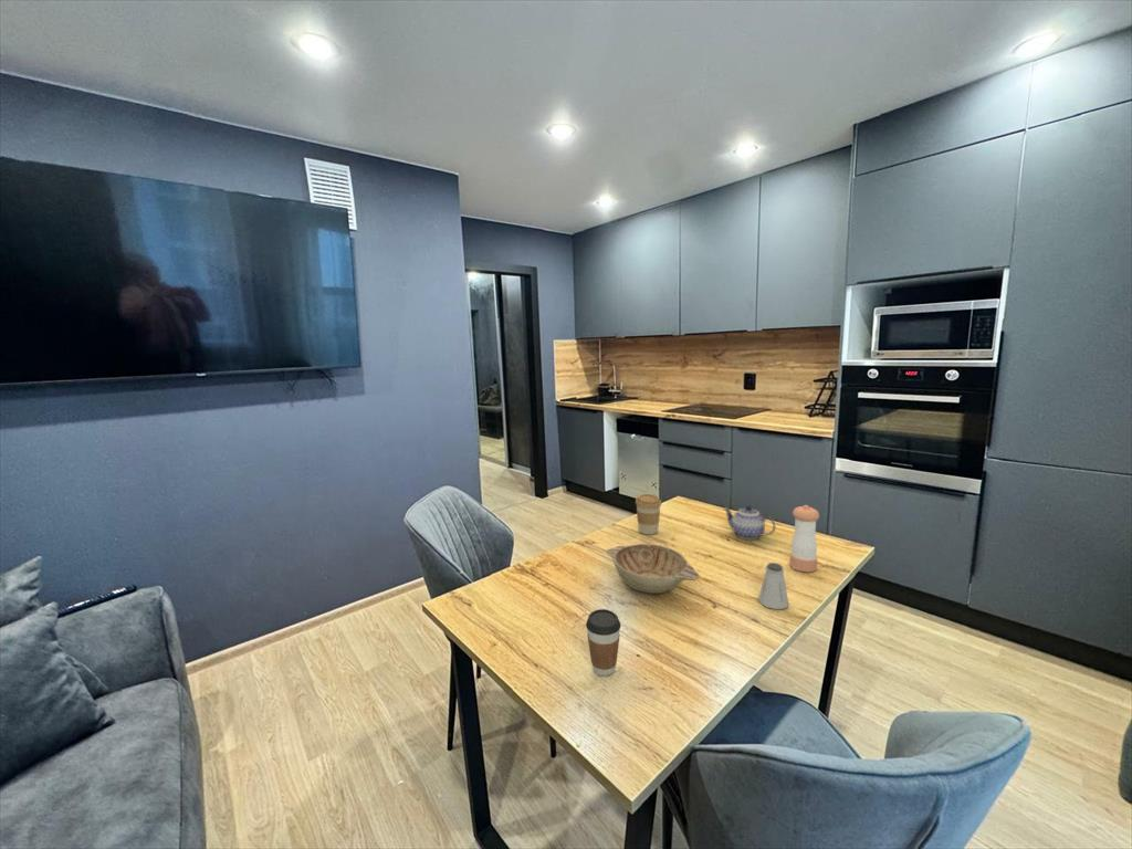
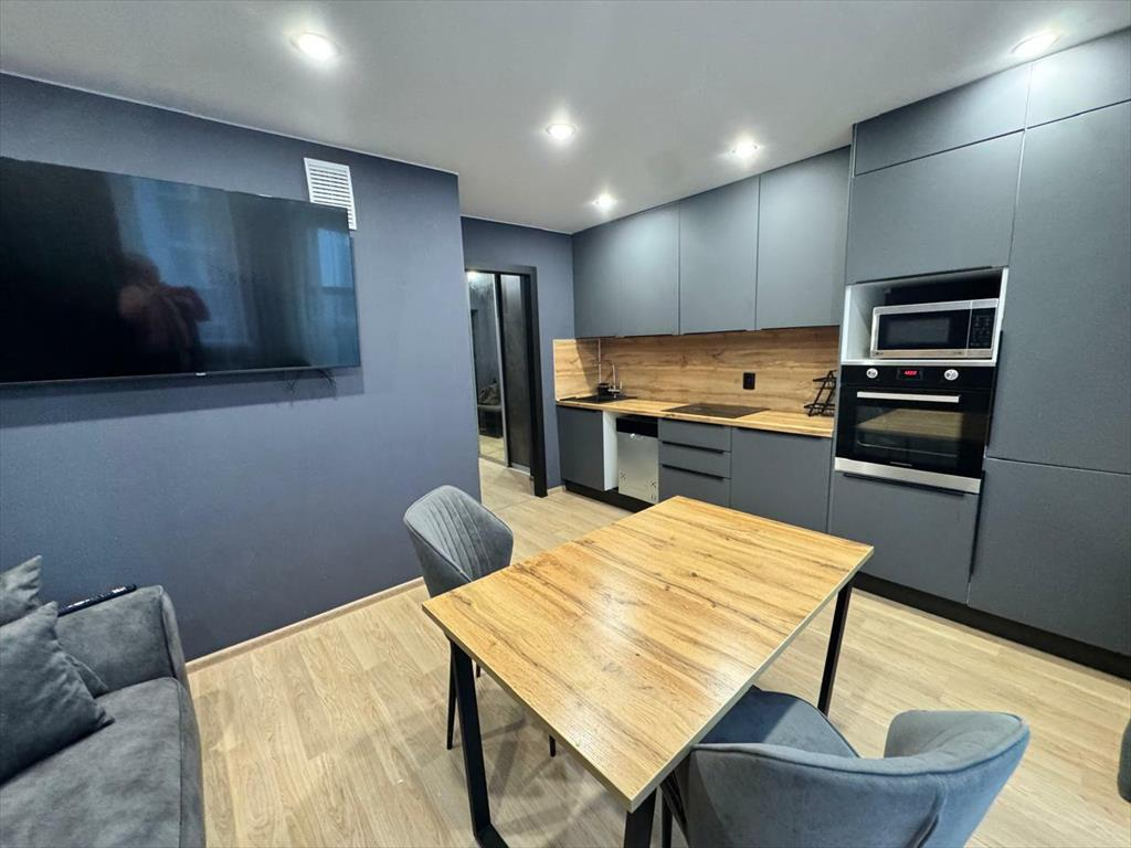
- coffee cup (648, 513)
- decorative bowl (650, 572)
- pepper shaker (804, 536)
- teapot (747, 521)
- coffee cup (604, 642)
- saltshaker (774, 584)
